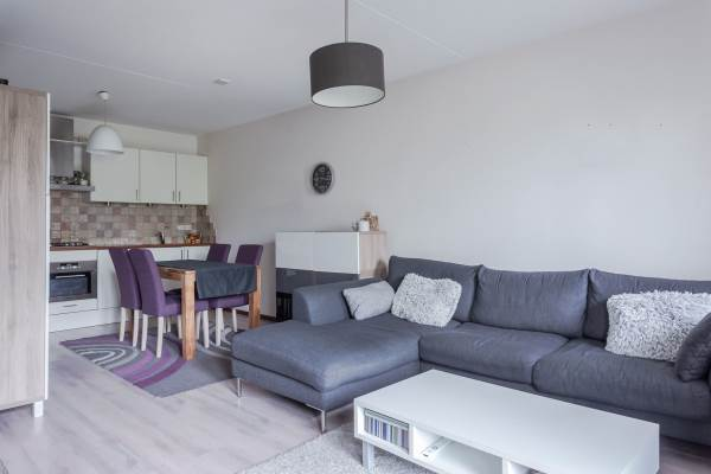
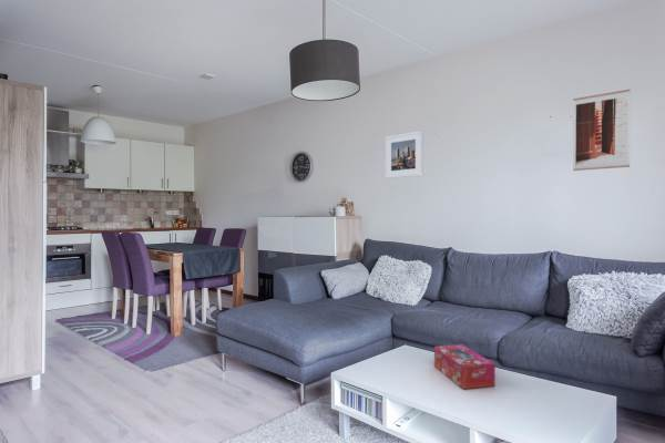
+ wall art (600, 131)
+ tissue box (462, 364)
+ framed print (403, 155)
